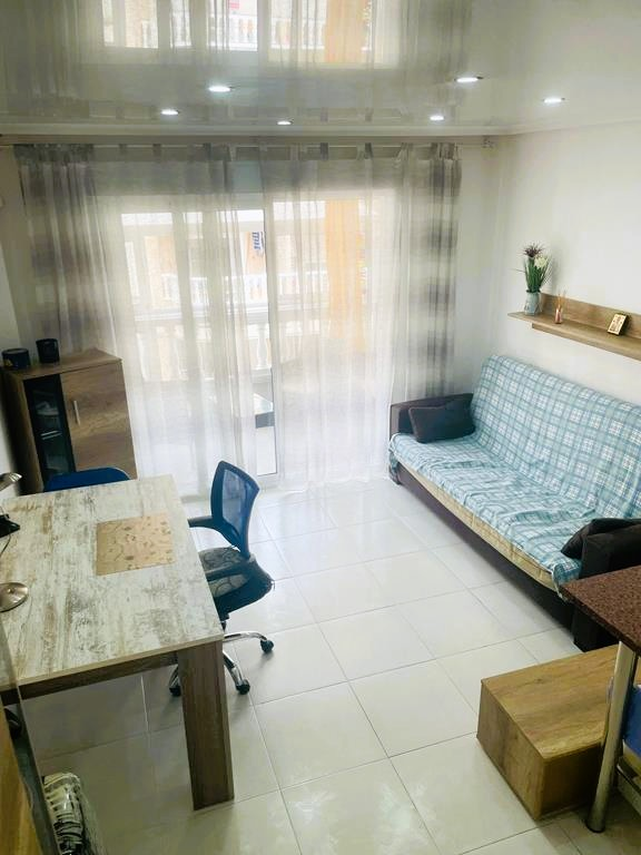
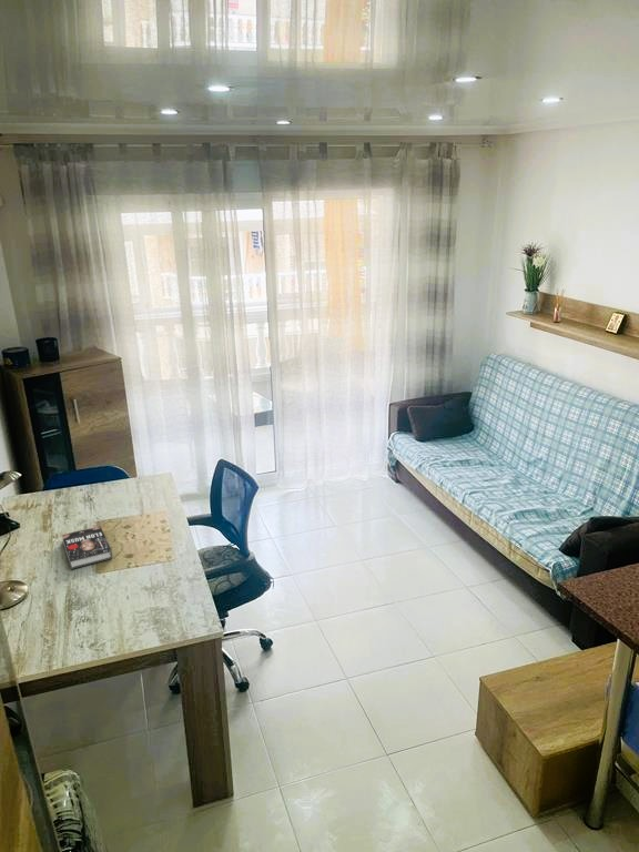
+ book (85, 546)
